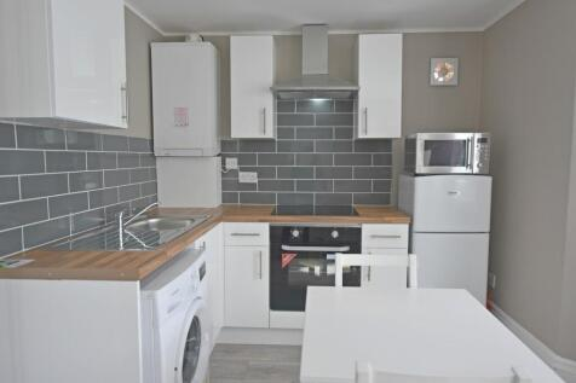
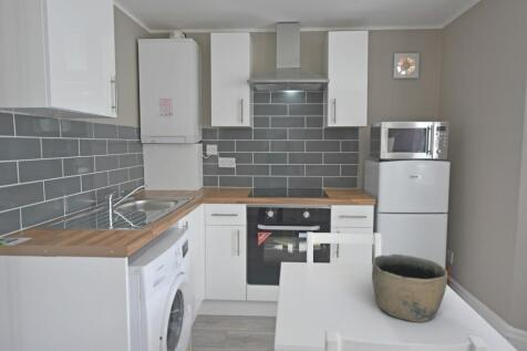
+ bowl (407, 287)
